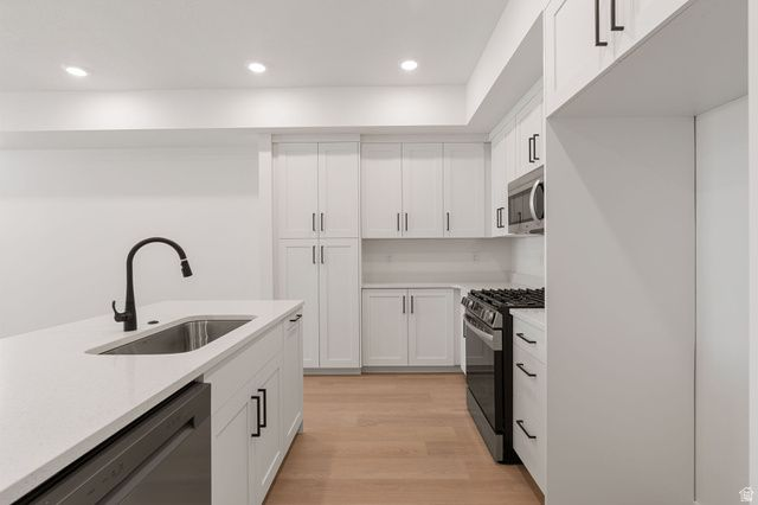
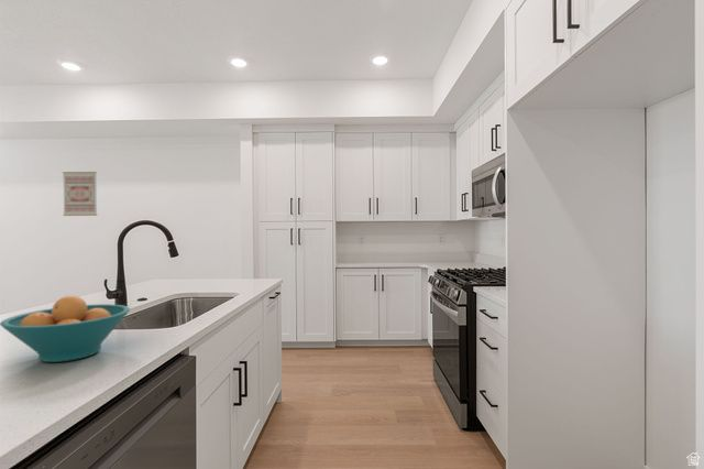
+ fruit bowl (70, 325)
+ wall art (79, 194)
